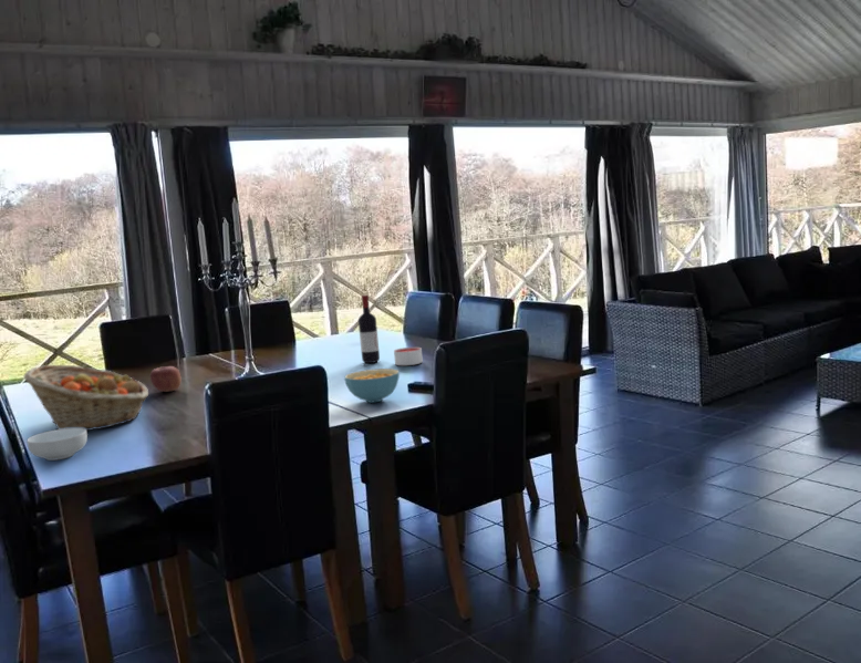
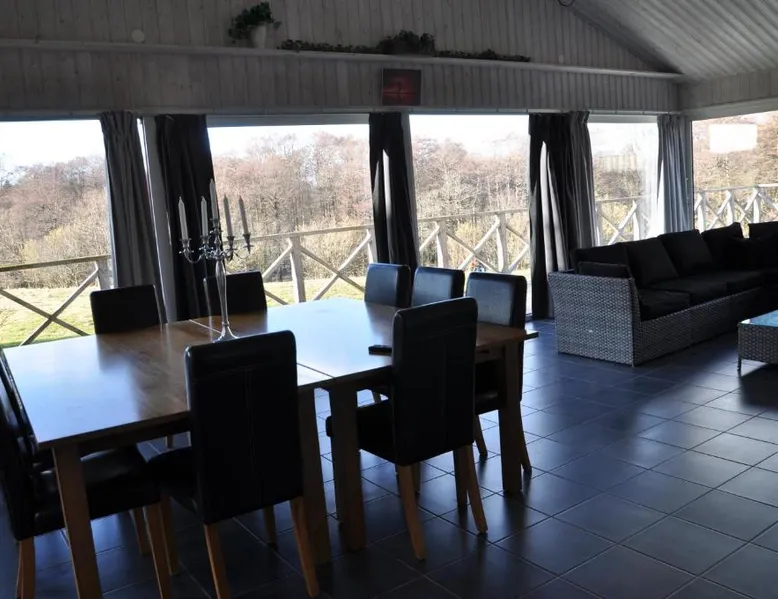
- candle (407, 355)
- cereal bowl (373, 386)
- wine bottle (367, 329)
- cereal bowl (59, 445)
- apple (166, 379)
- fruit basket (89, 392)
